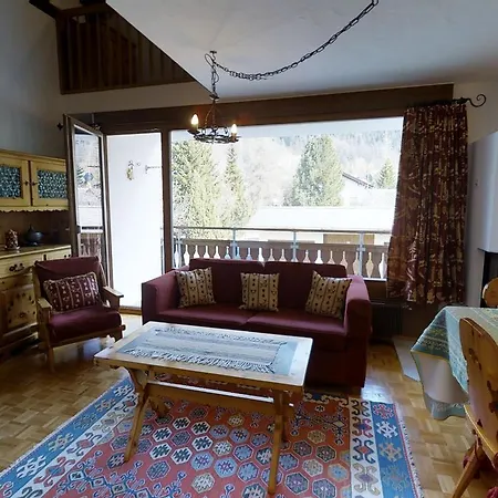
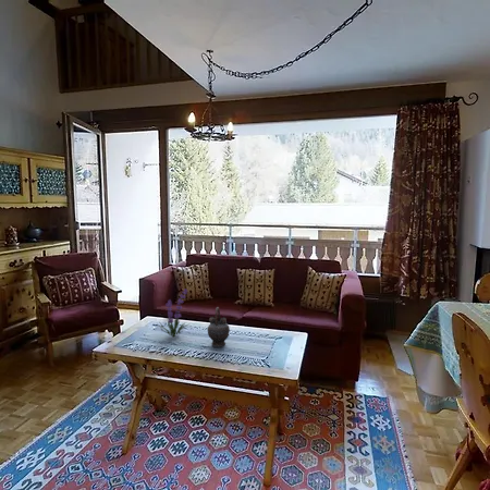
+ teapot (219, 324)
+ plant (172, 313)
